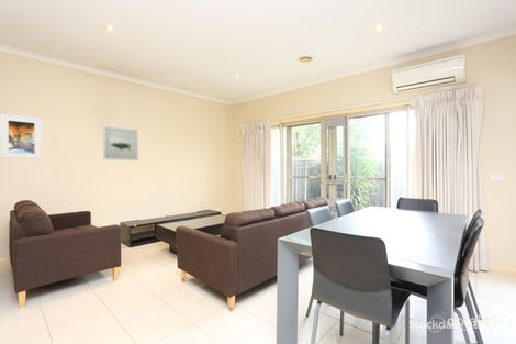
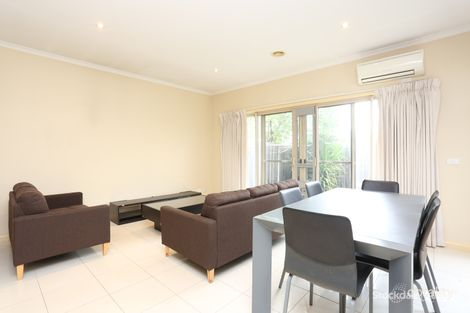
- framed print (21, 137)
- wall art (121, 144)
